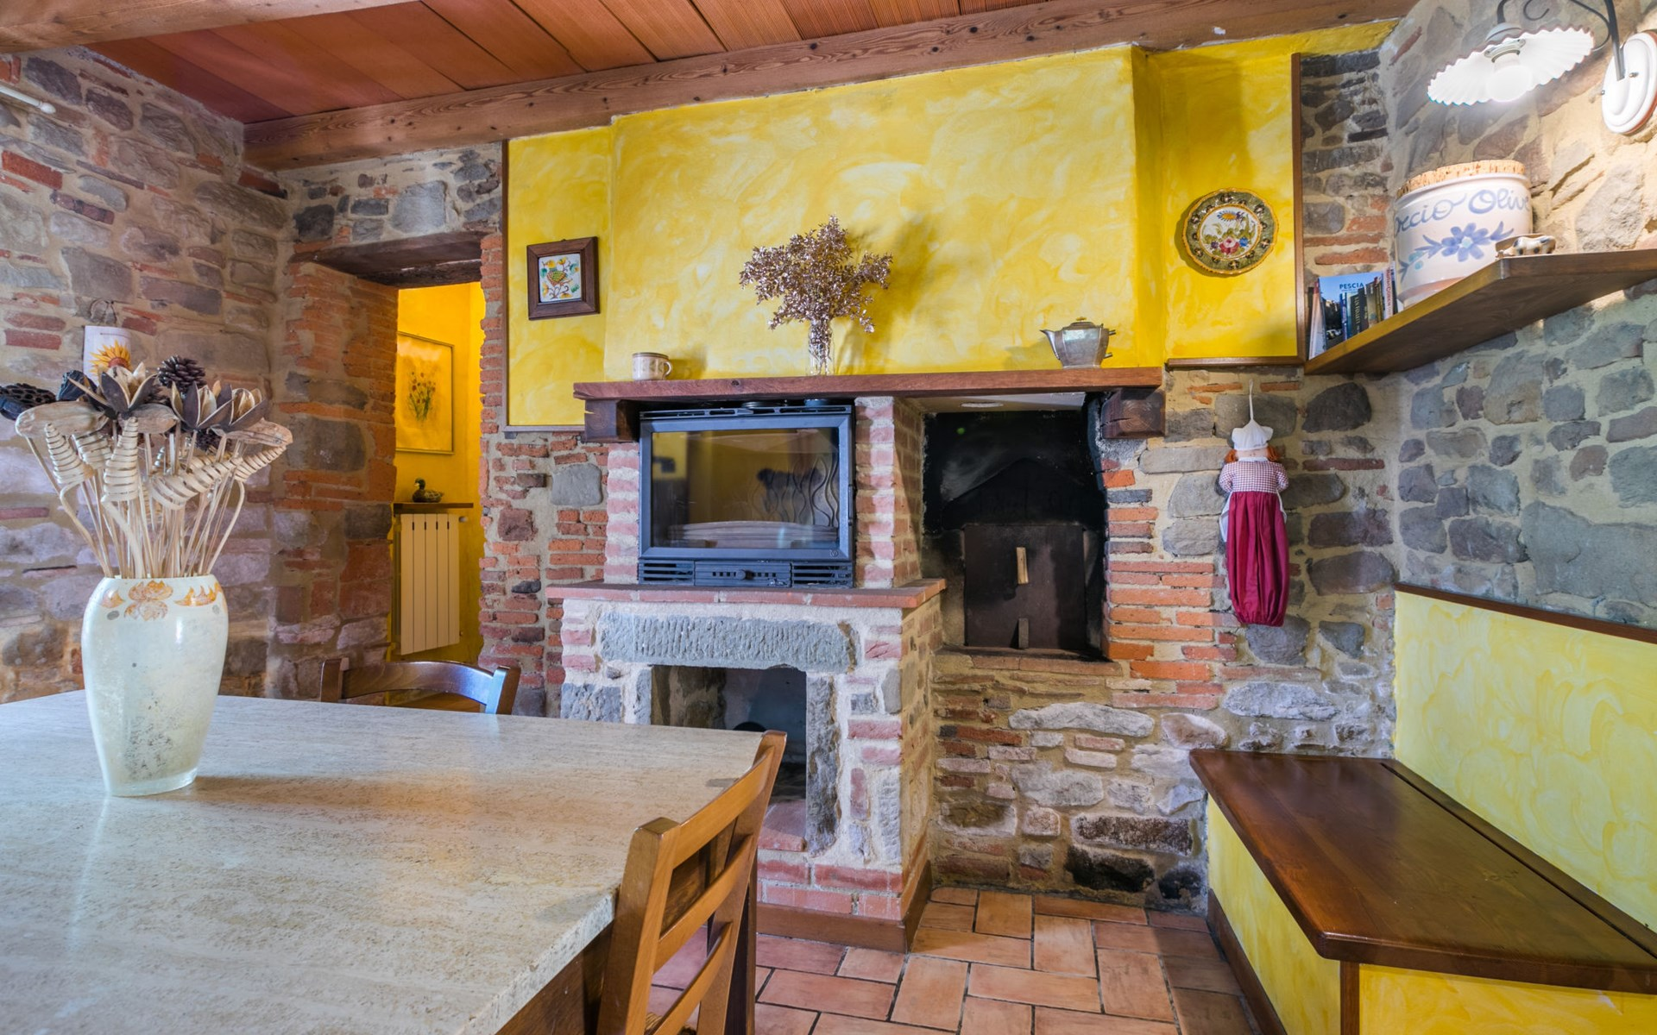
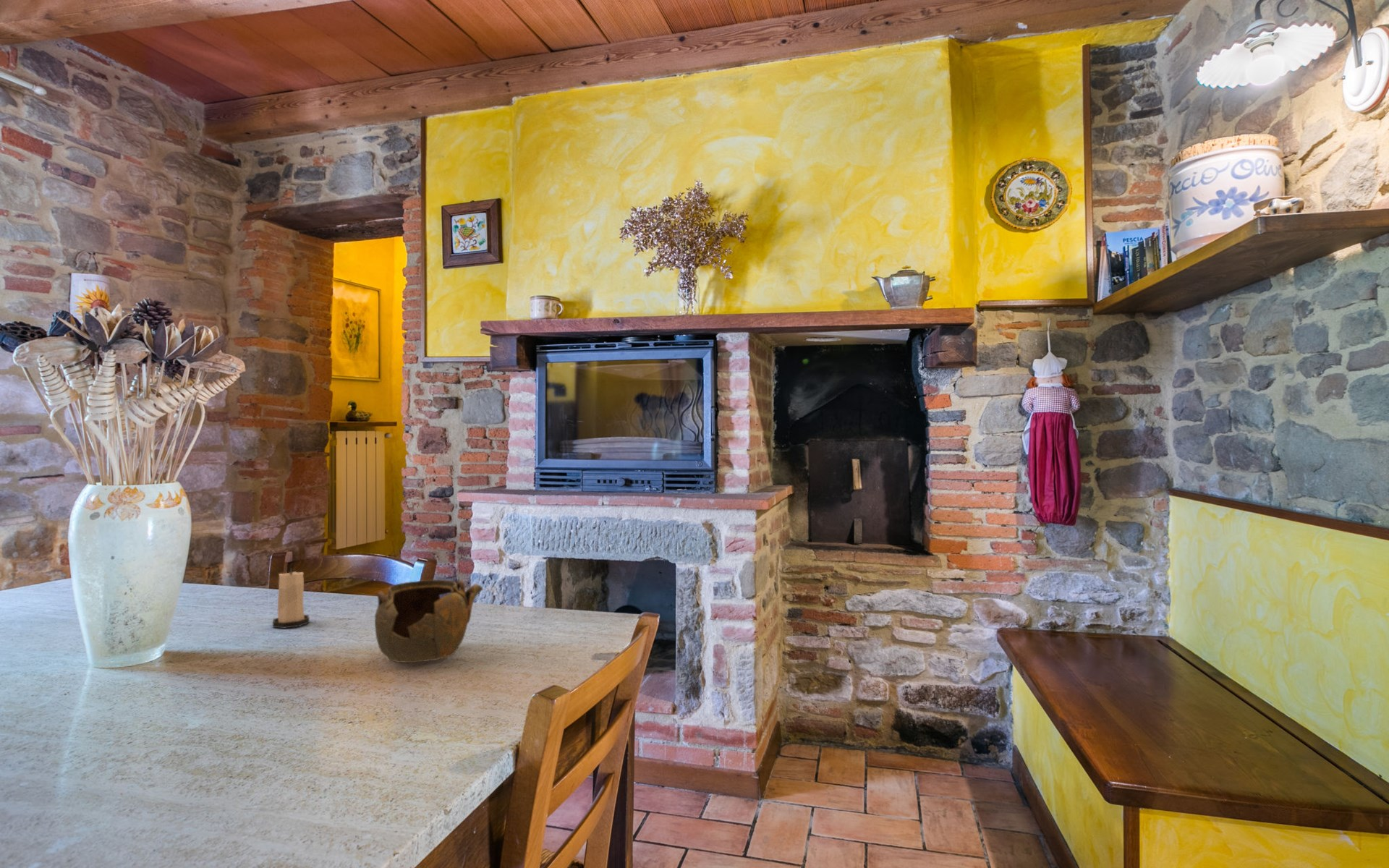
+ candle (291, 595)
+ teapot (433, 618)
